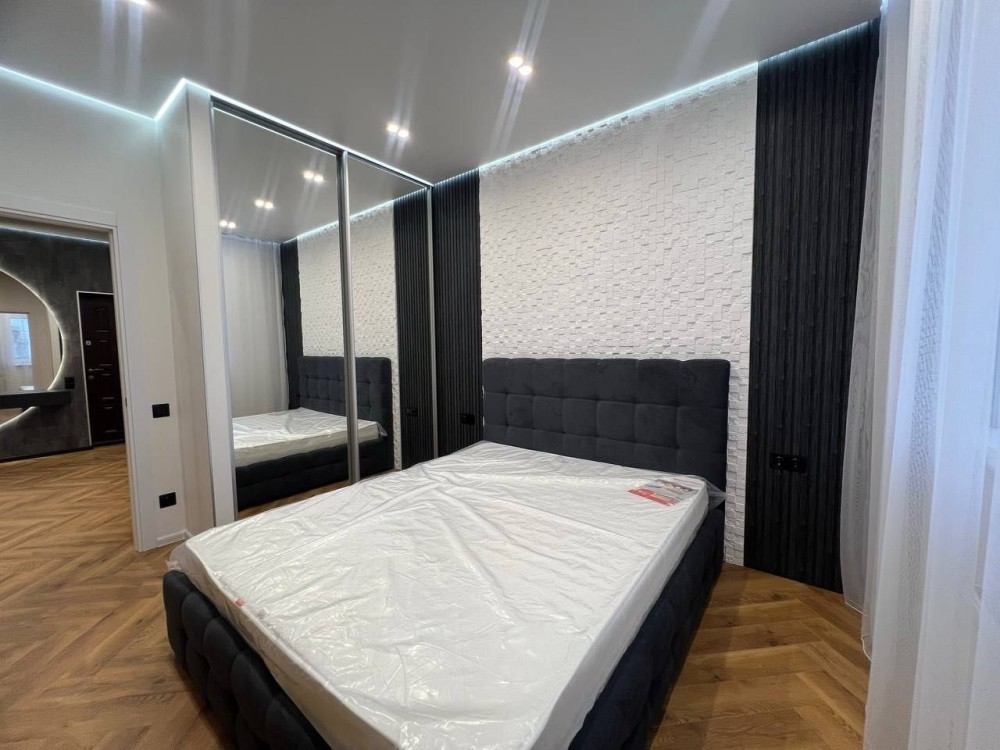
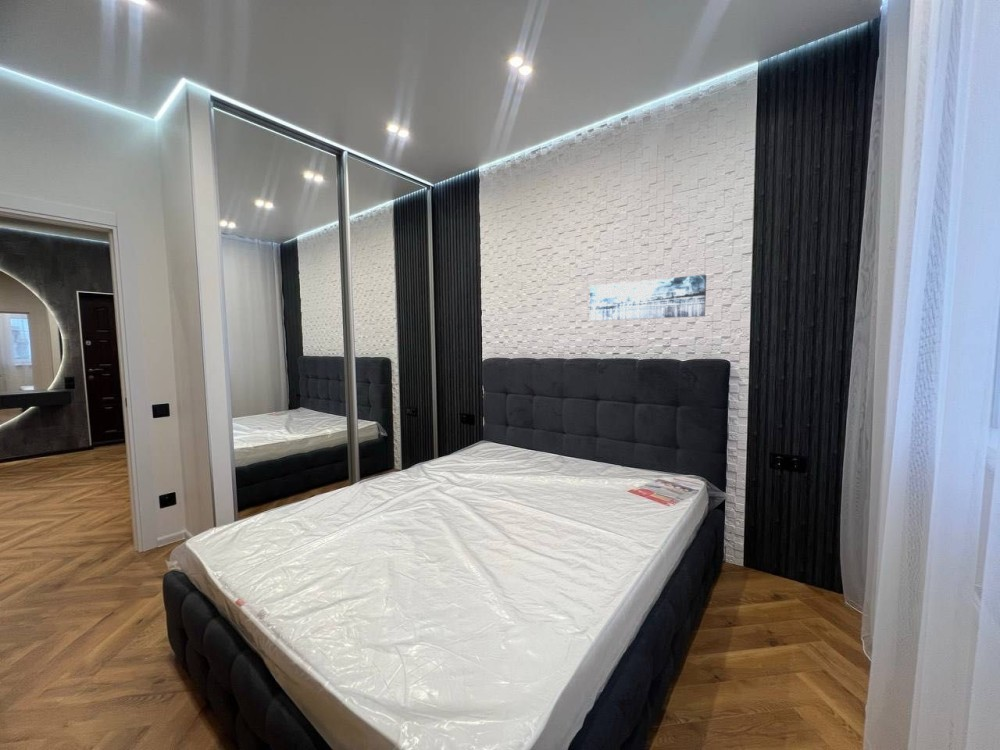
+ wall art (643, 299)
